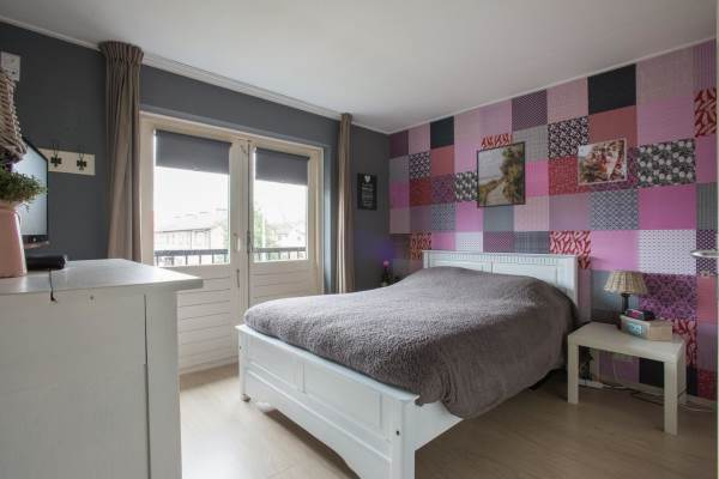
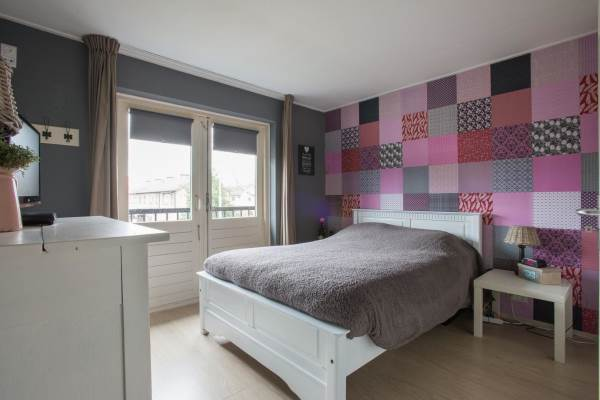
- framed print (500, 176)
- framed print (602, 163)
